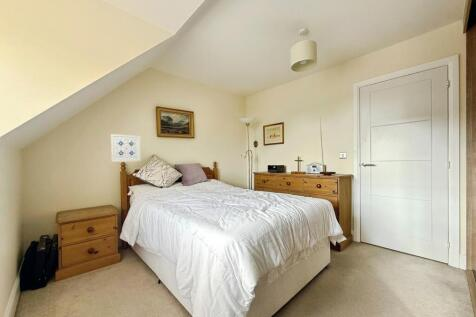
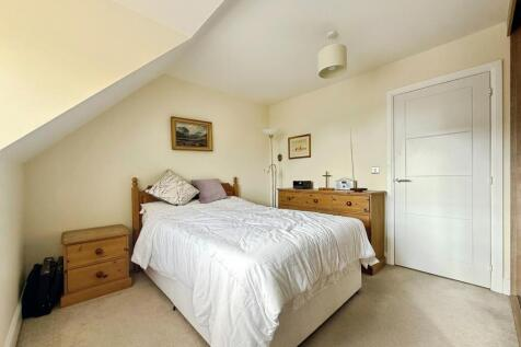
- wall art (126, 148)
